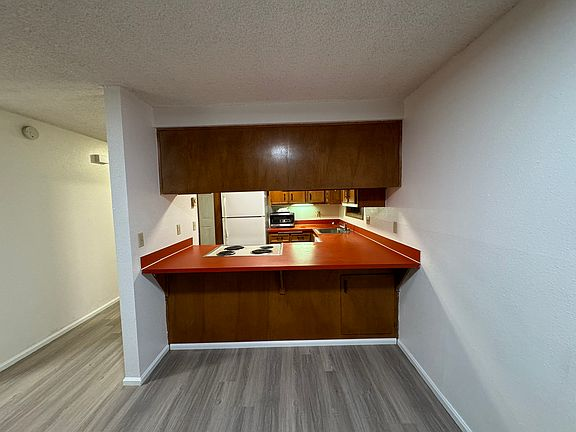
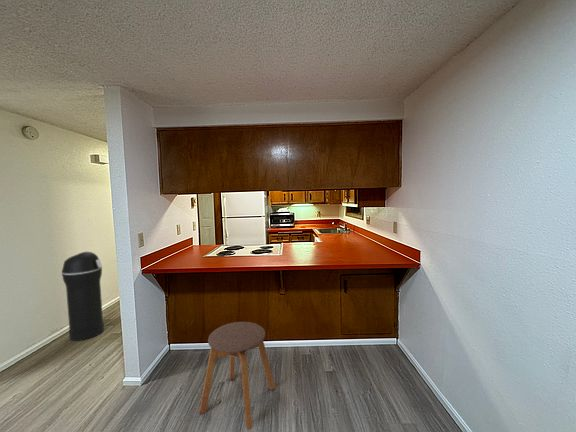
+ trash can (85, 293)
+ stool (241, 365)
